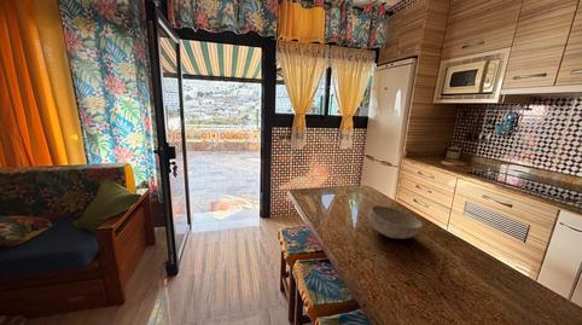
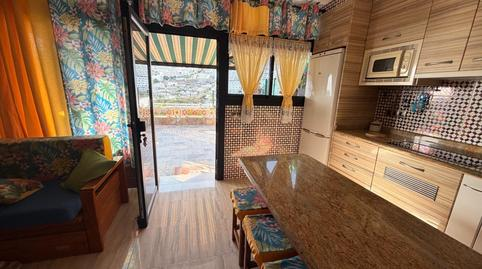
- bowl (392, 222)
